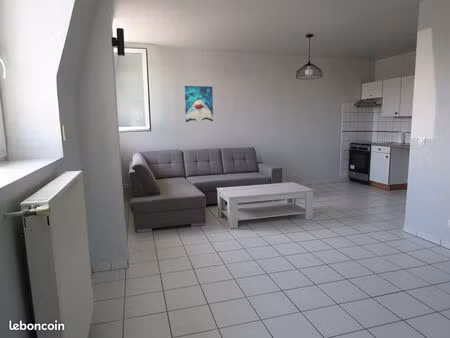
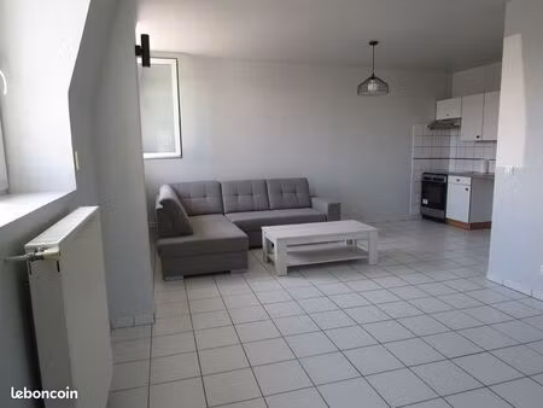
- wall art (199, 104)
